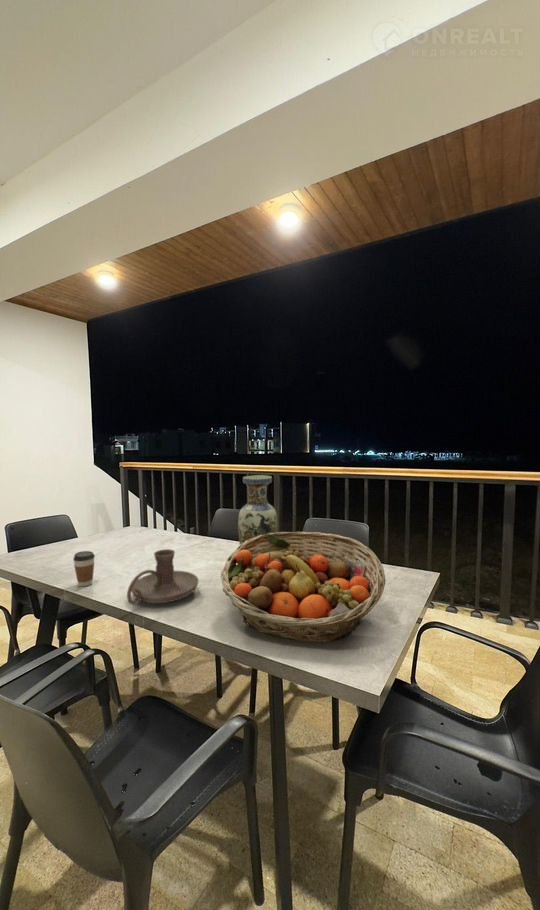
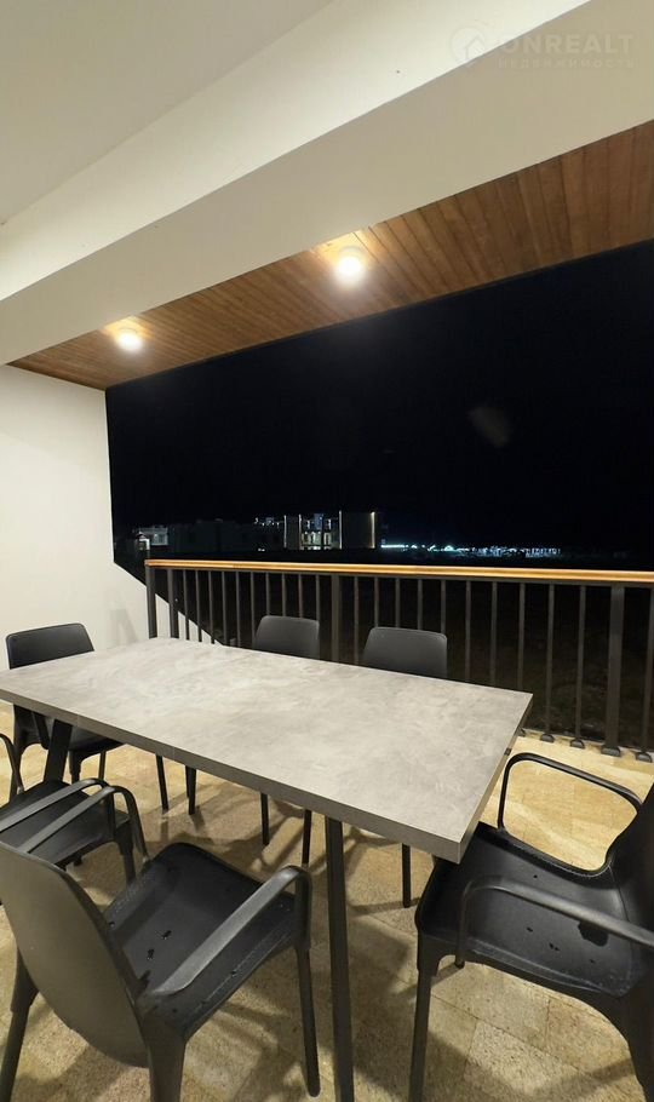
- coffee cup (84, 568)
- candle holder (159, 576)
- fruit basket (300, 581)
- vase (257, 525)
